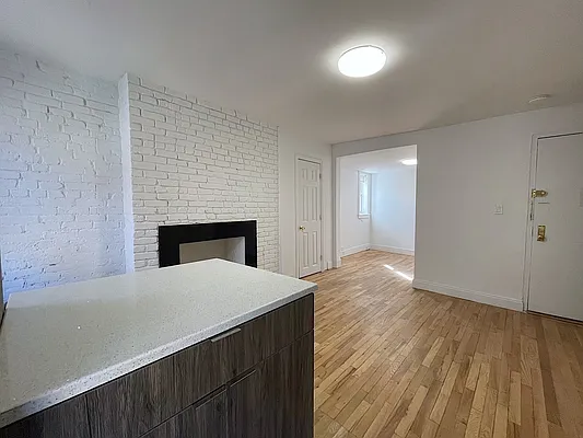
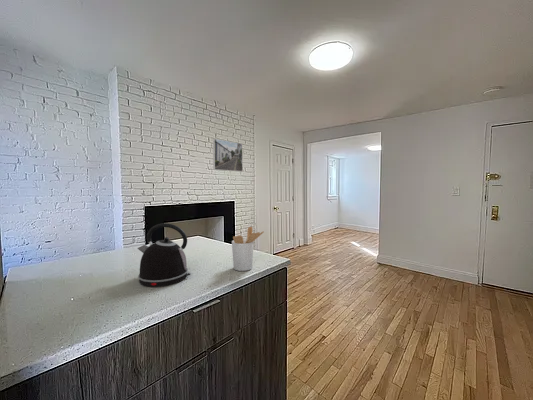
+ utensil holder (247, 248)
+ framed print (228, 156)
+ kettle (163, 250)
